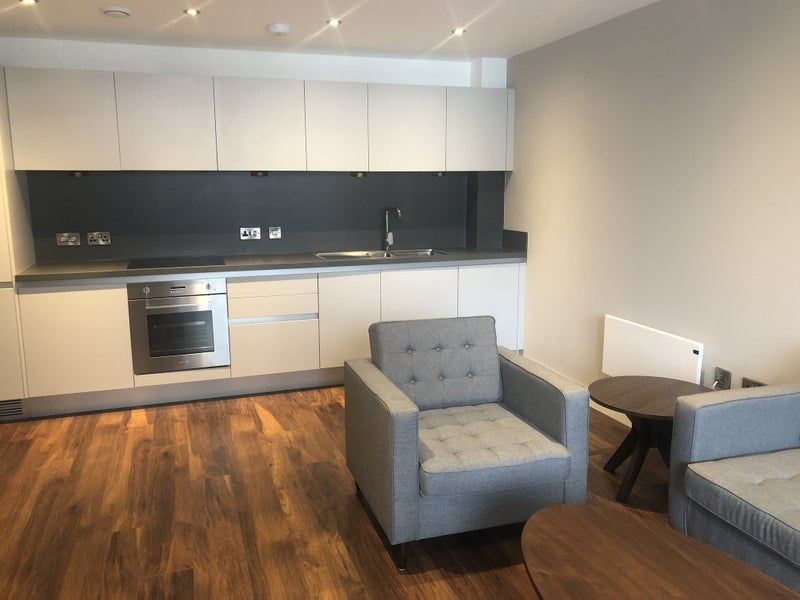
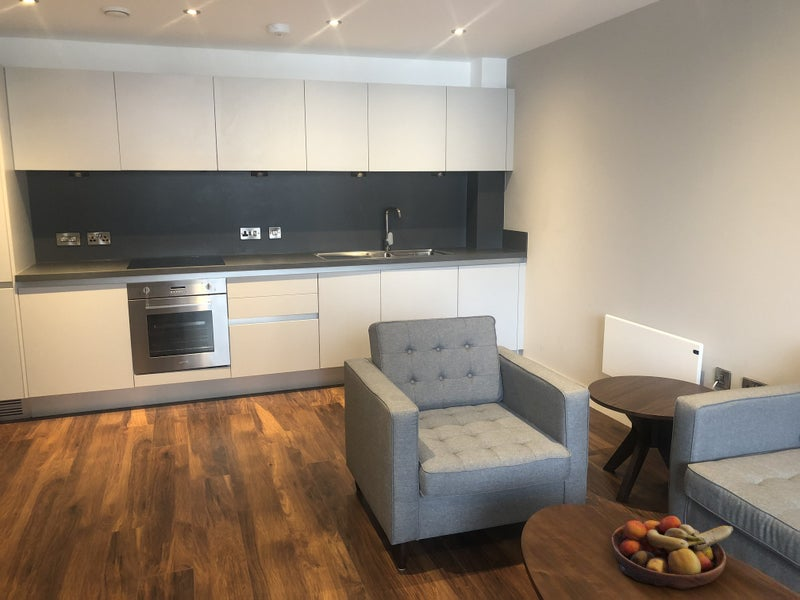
+ fruit bowl (667, 542)
